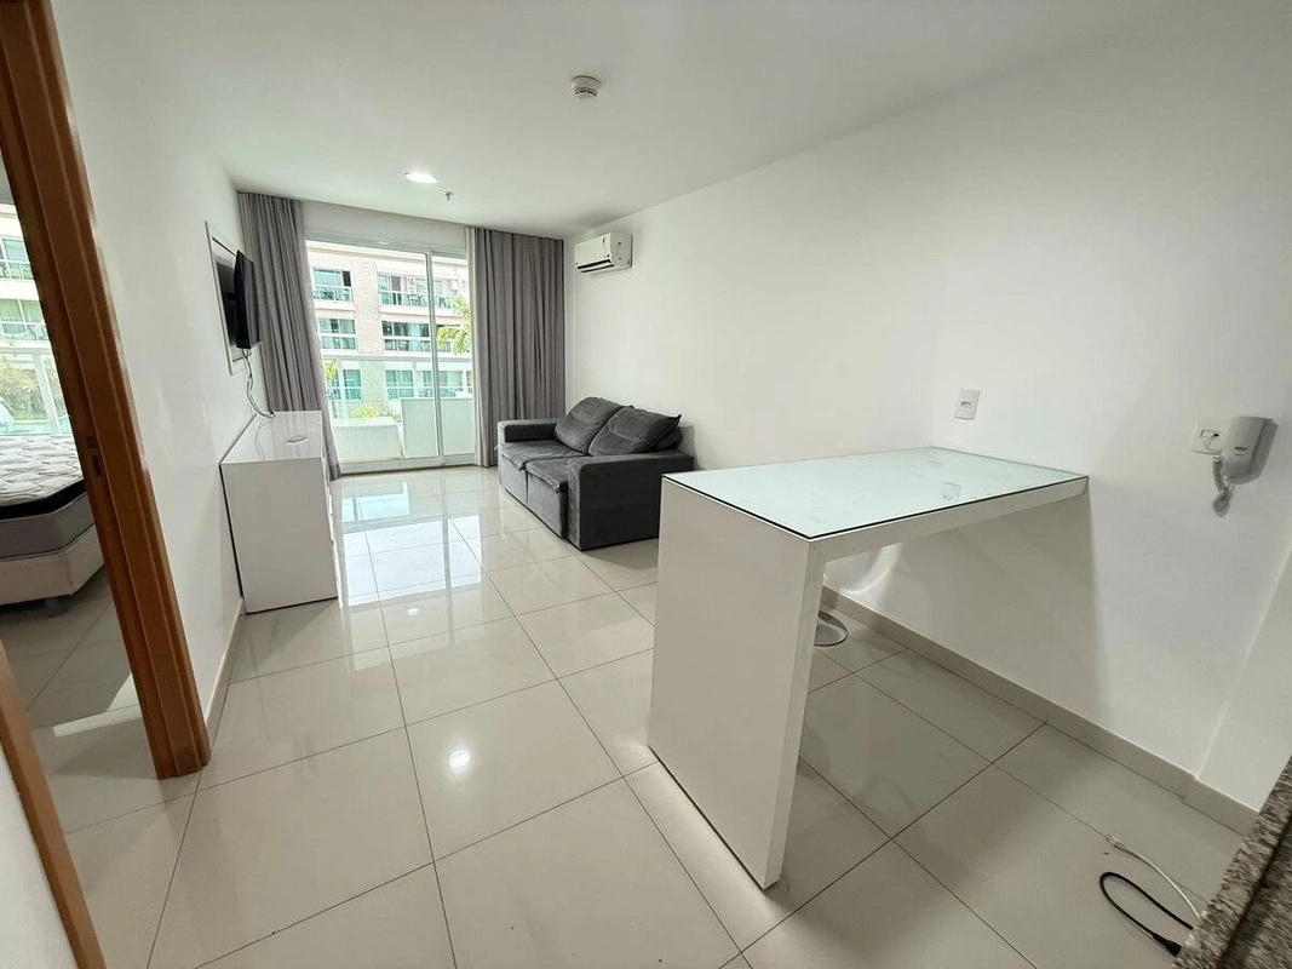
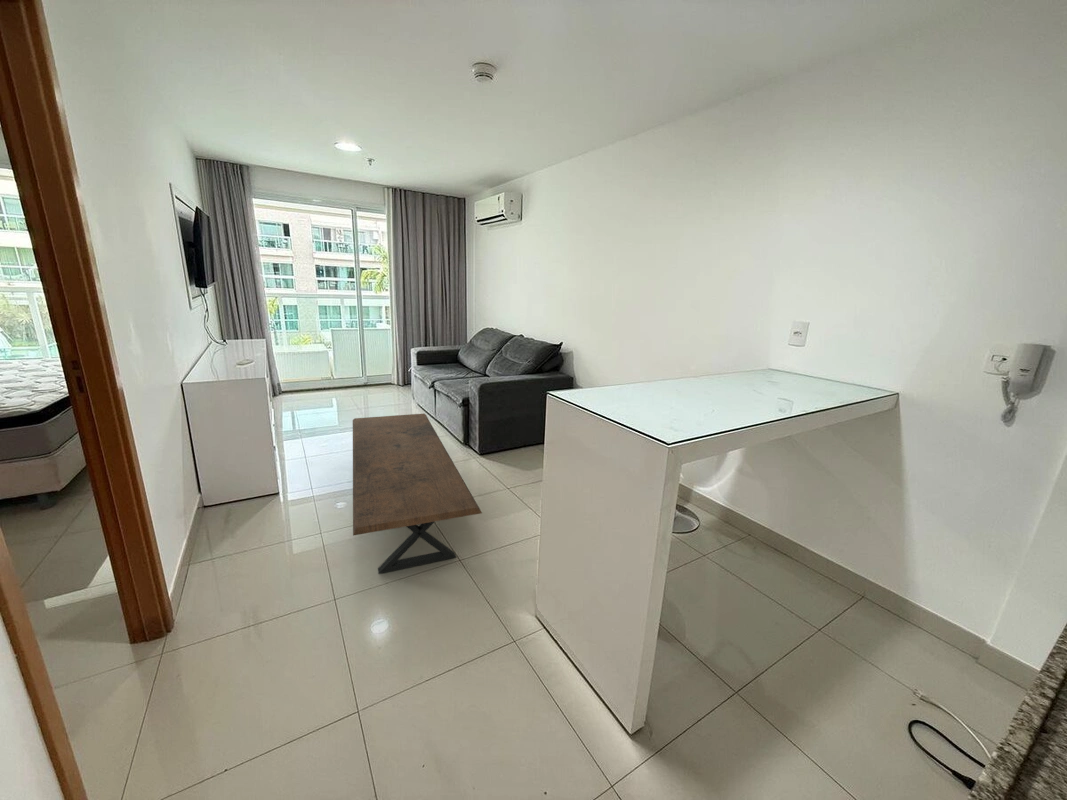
+ coffee table (402, 479)
